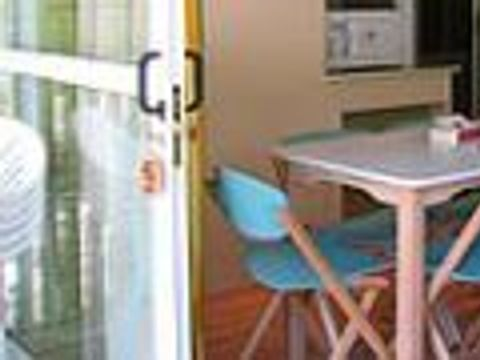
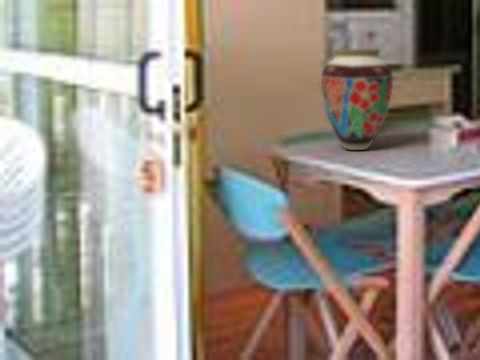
+ vase (356, 99)
